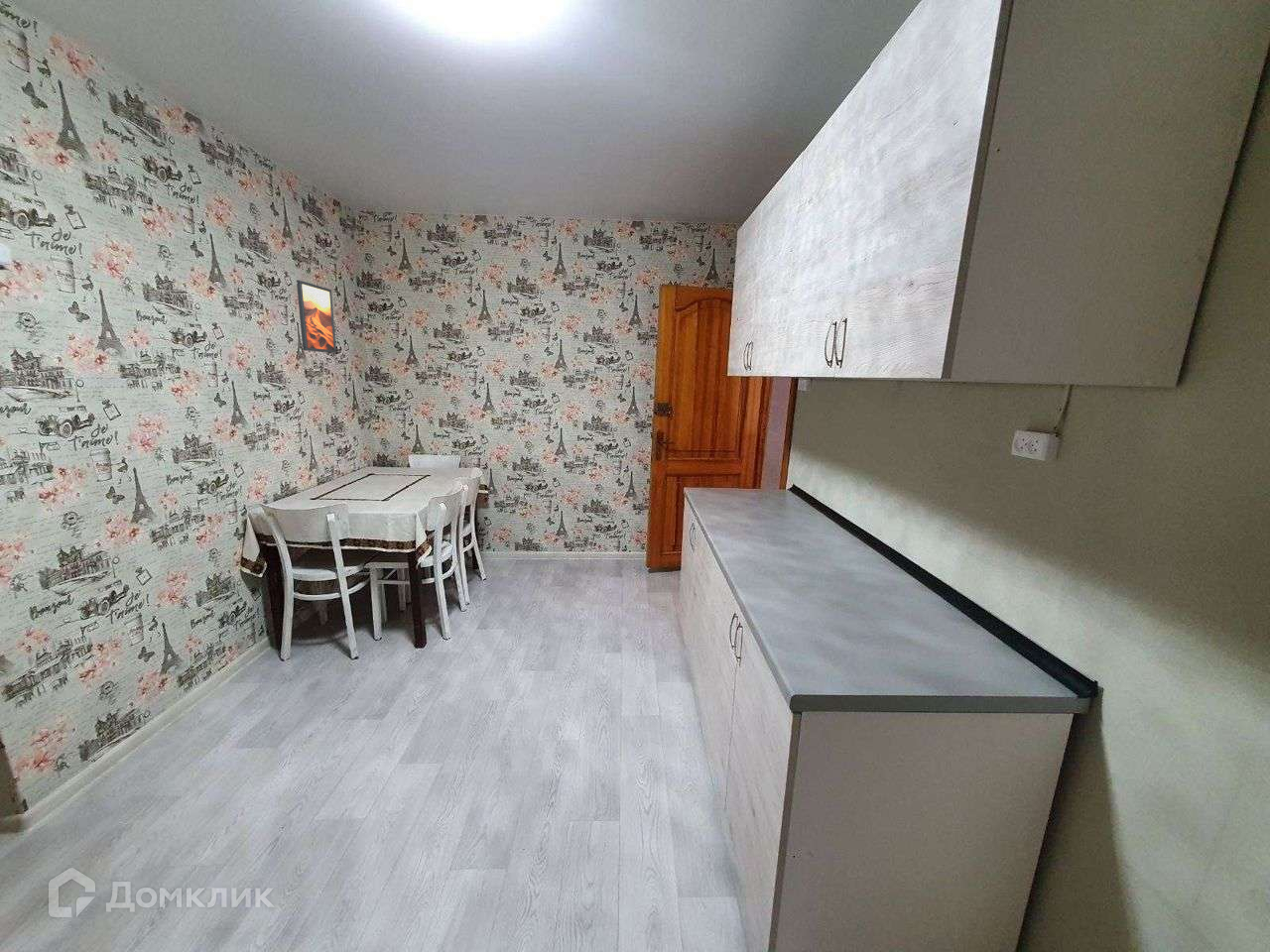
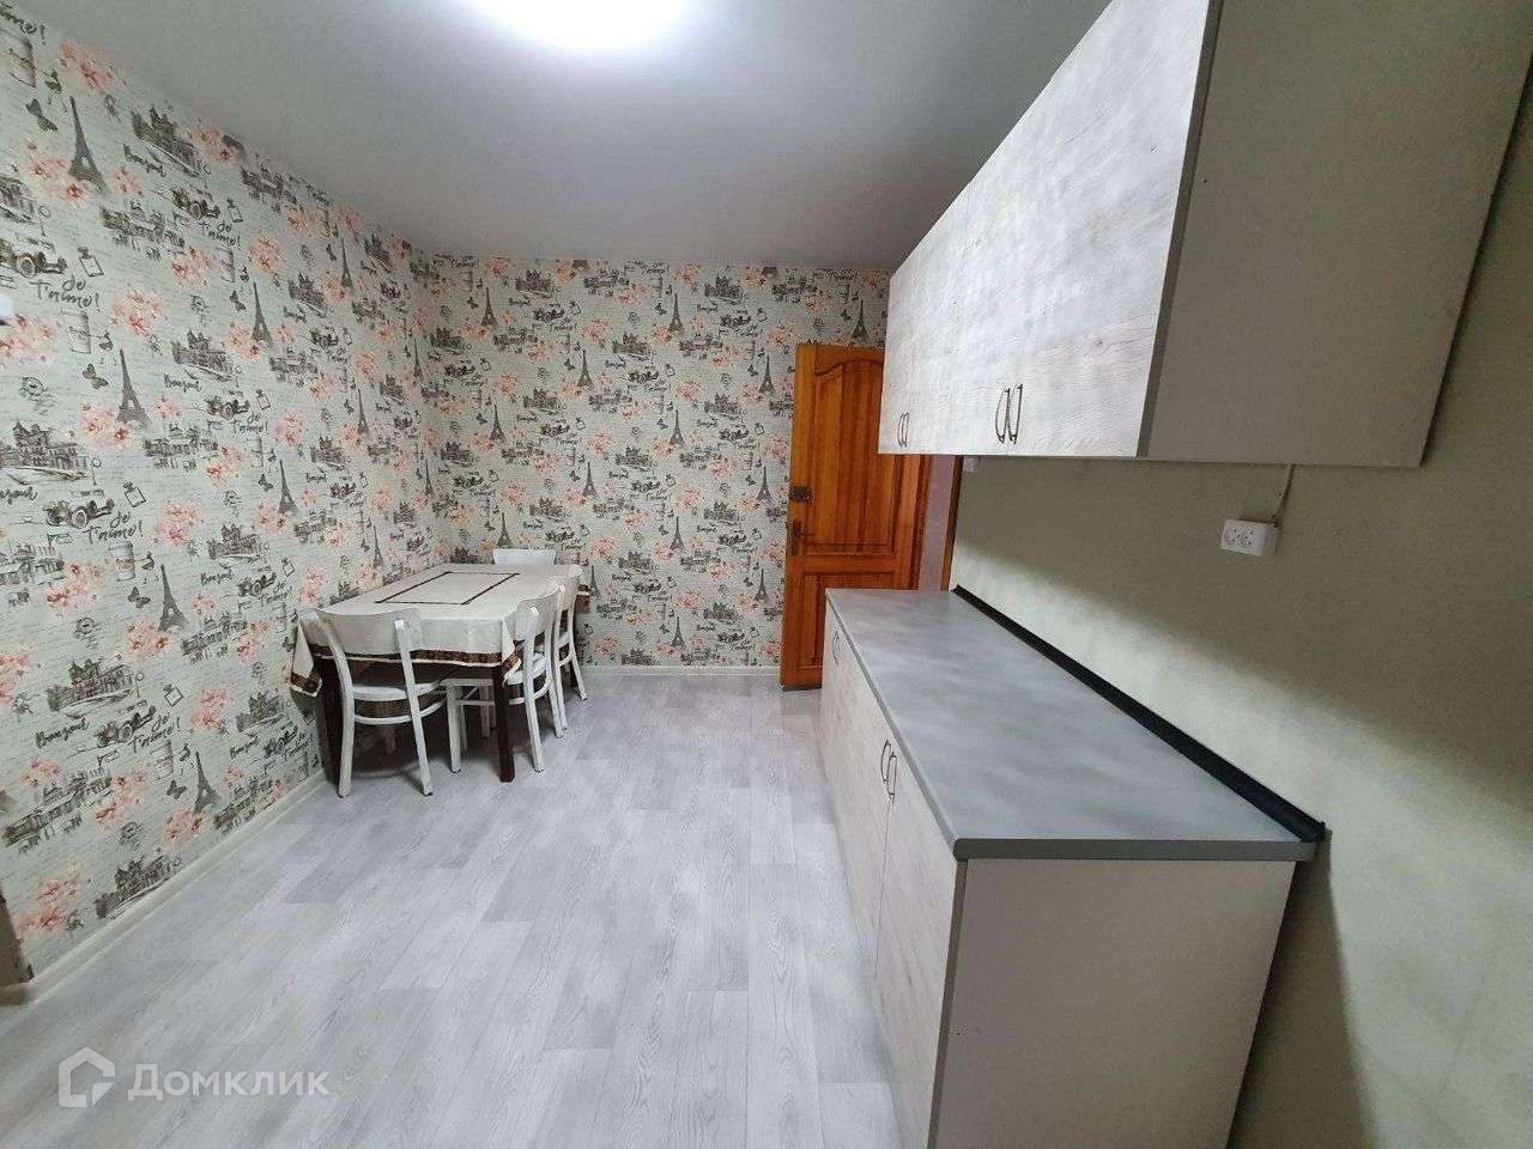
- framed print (318, 318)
